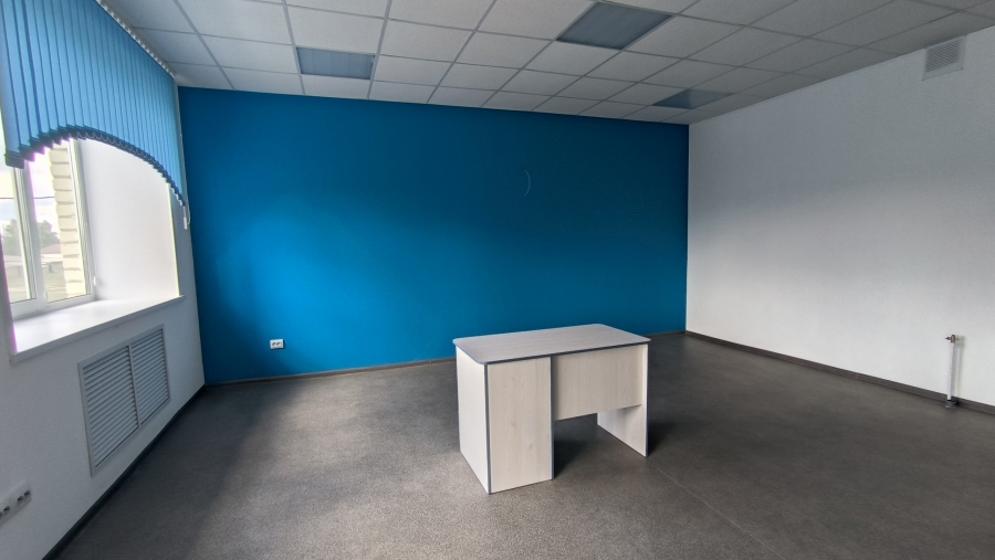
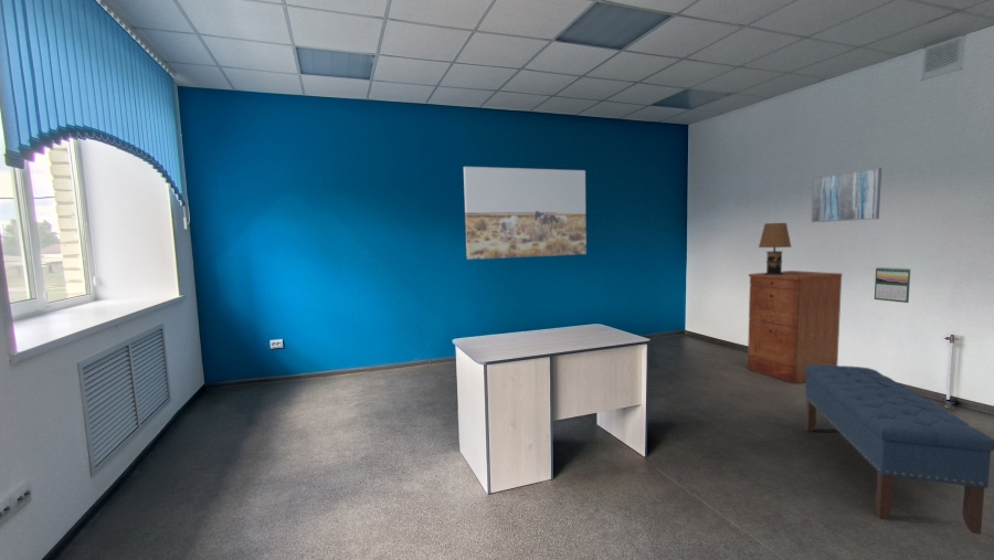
+ calendar (891, 284)
+ wall art (844, 197)
+ filing cabinet (792, 323)
+ wall art (528, 213)
+ bench (876, 430)
+ table lamp (779, 246)
